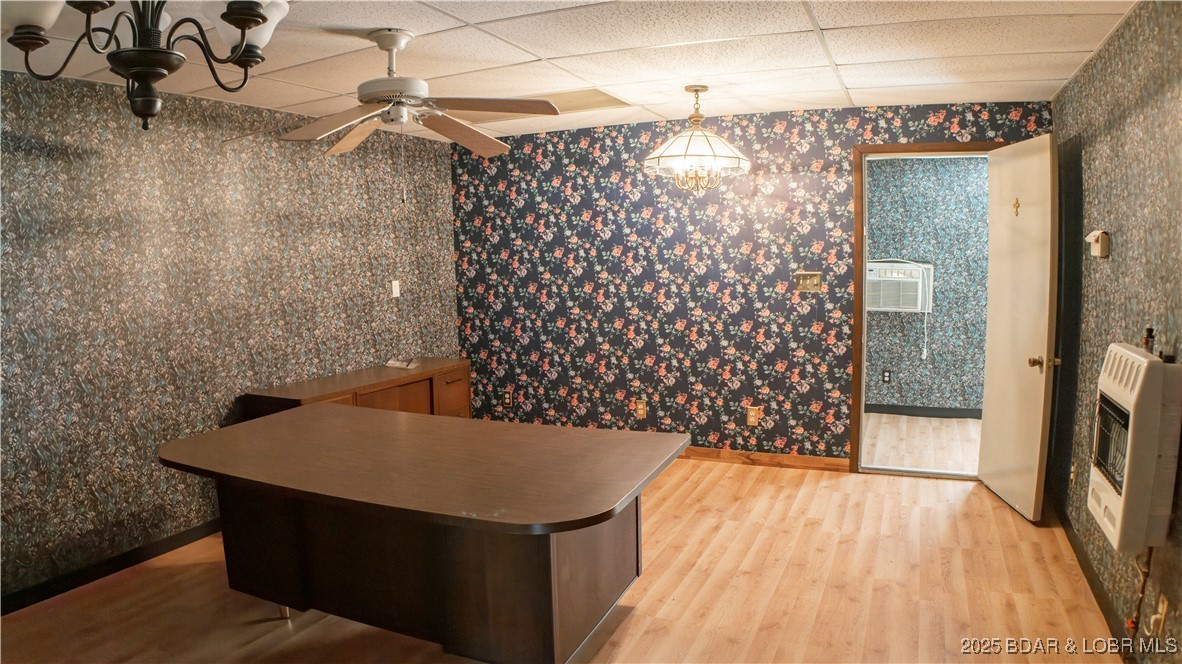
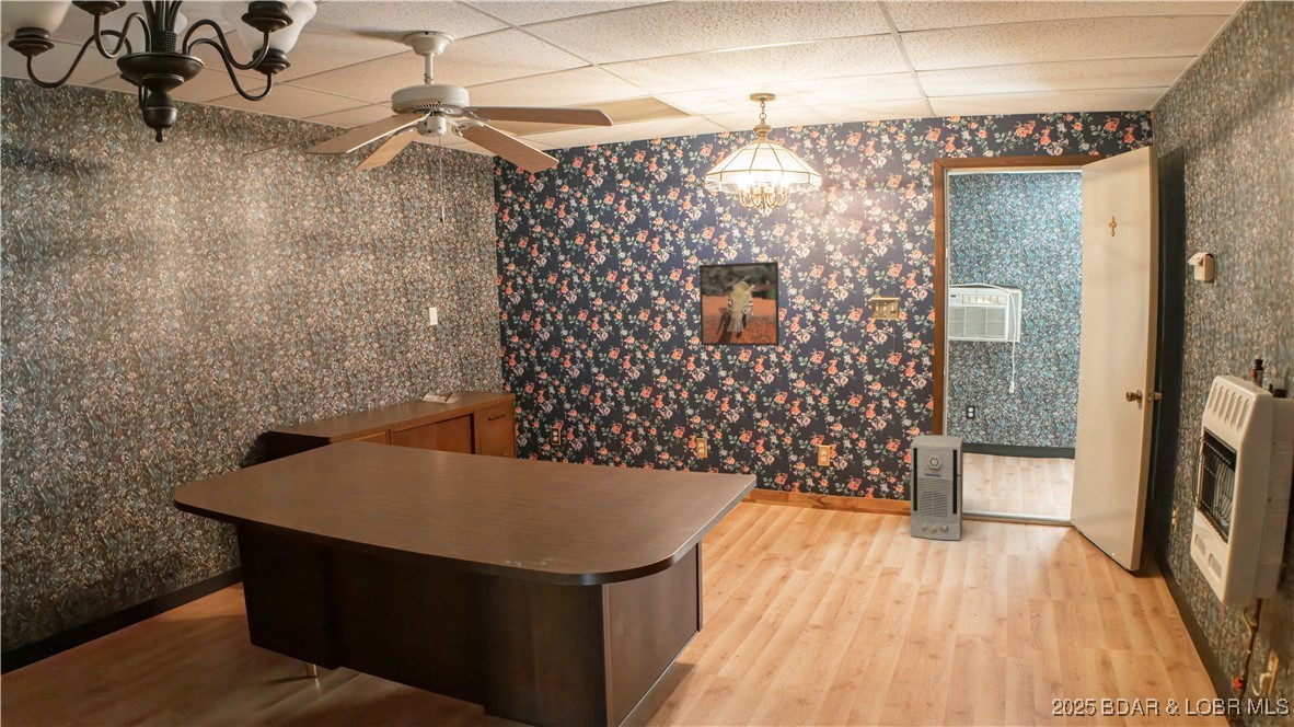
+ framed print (738, 304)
+ air purifier (937, 485)
